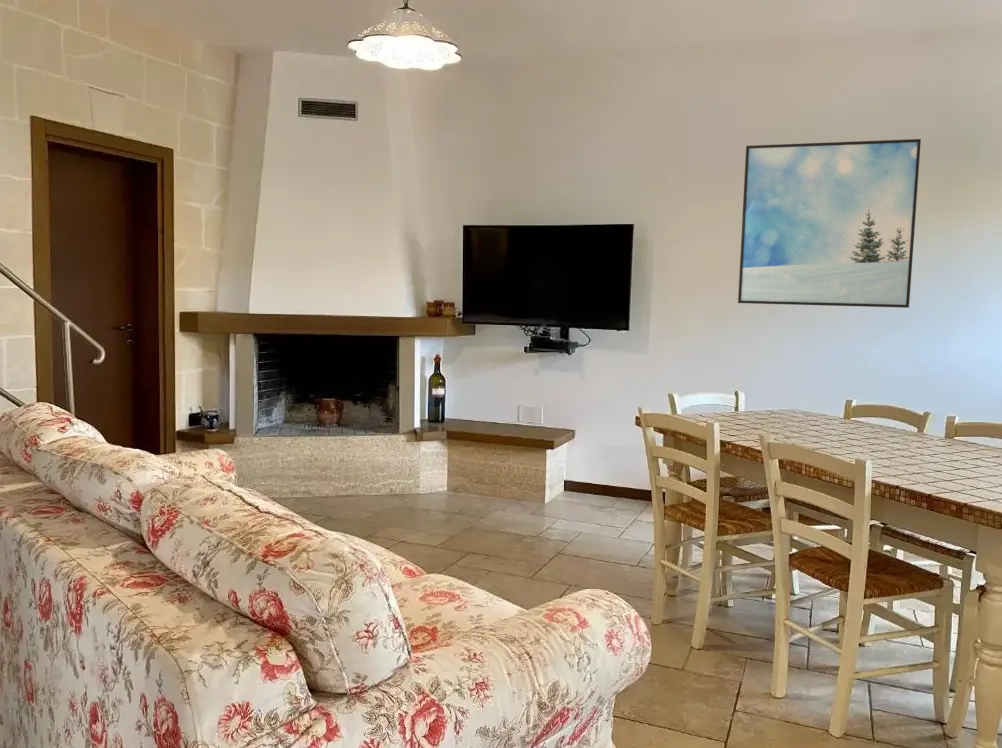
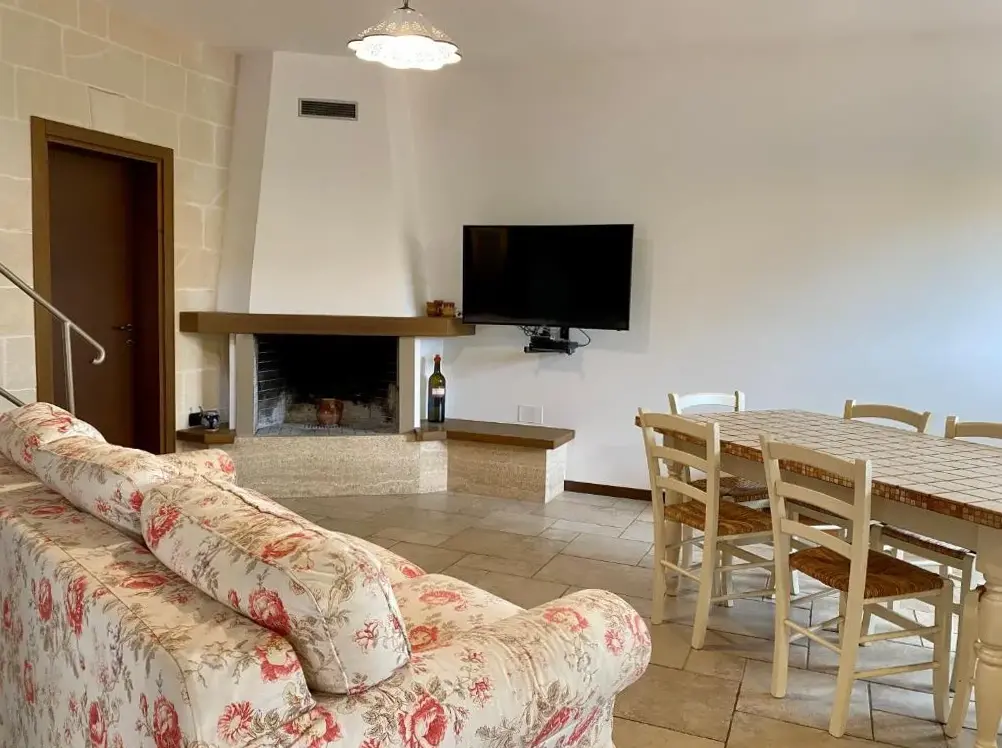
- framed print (825, 224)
